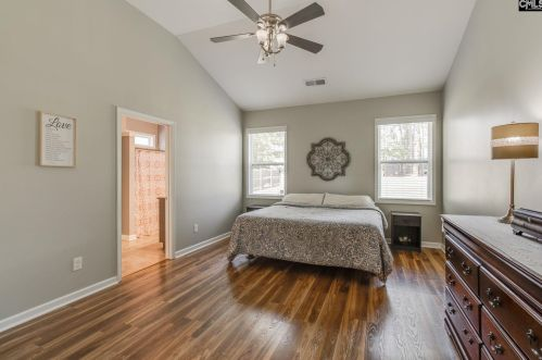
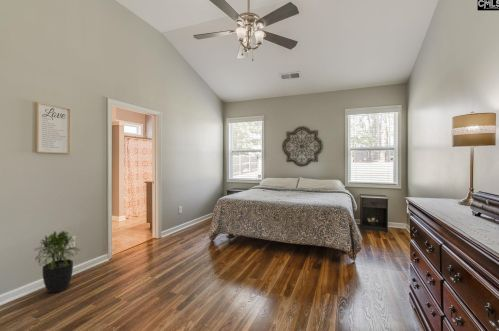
+ potted plant (55, 260)
